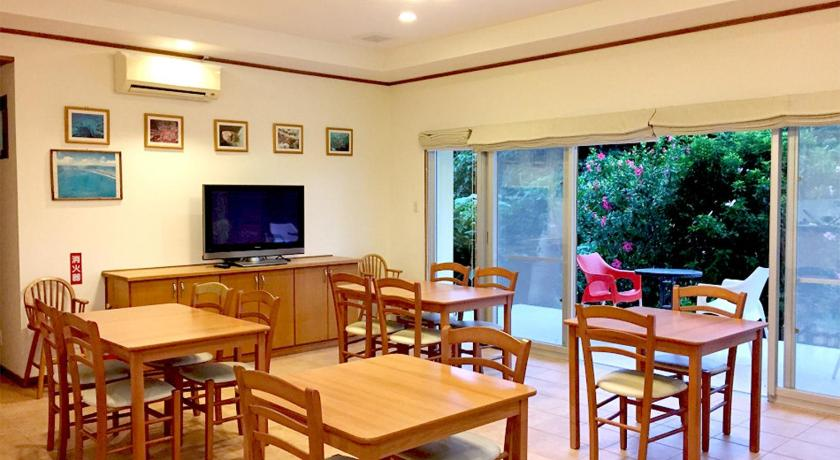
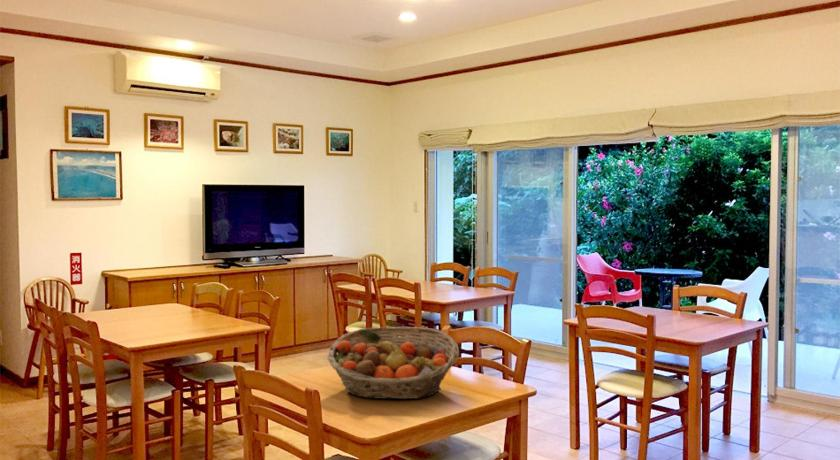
+ fruit basket (393, 361)
